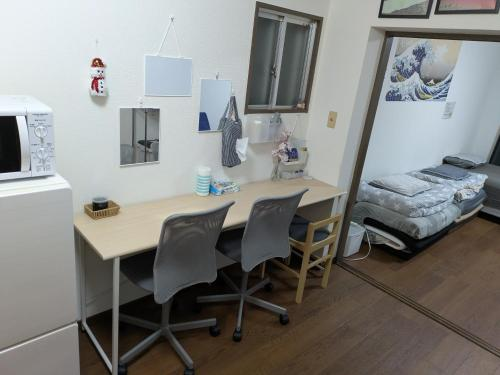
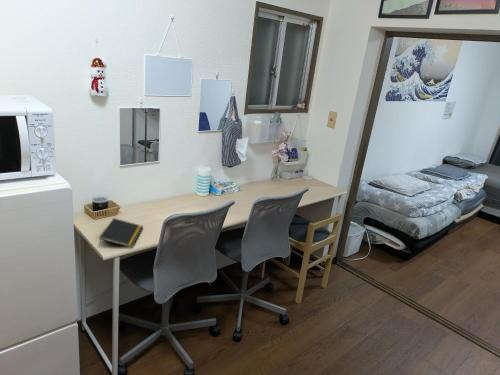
+ notepad (122, 232)
